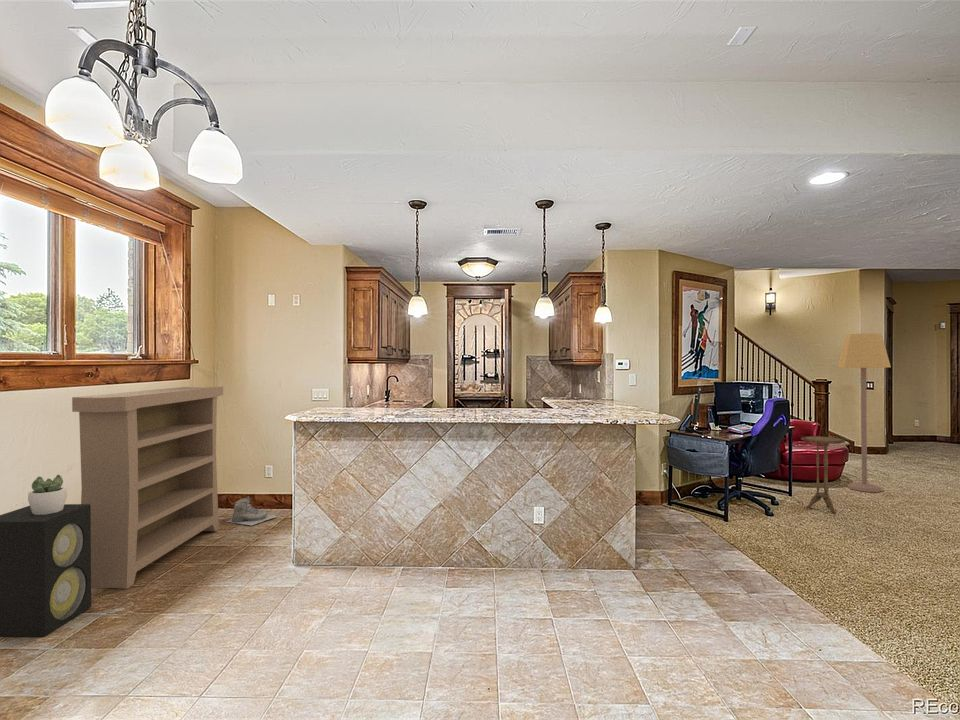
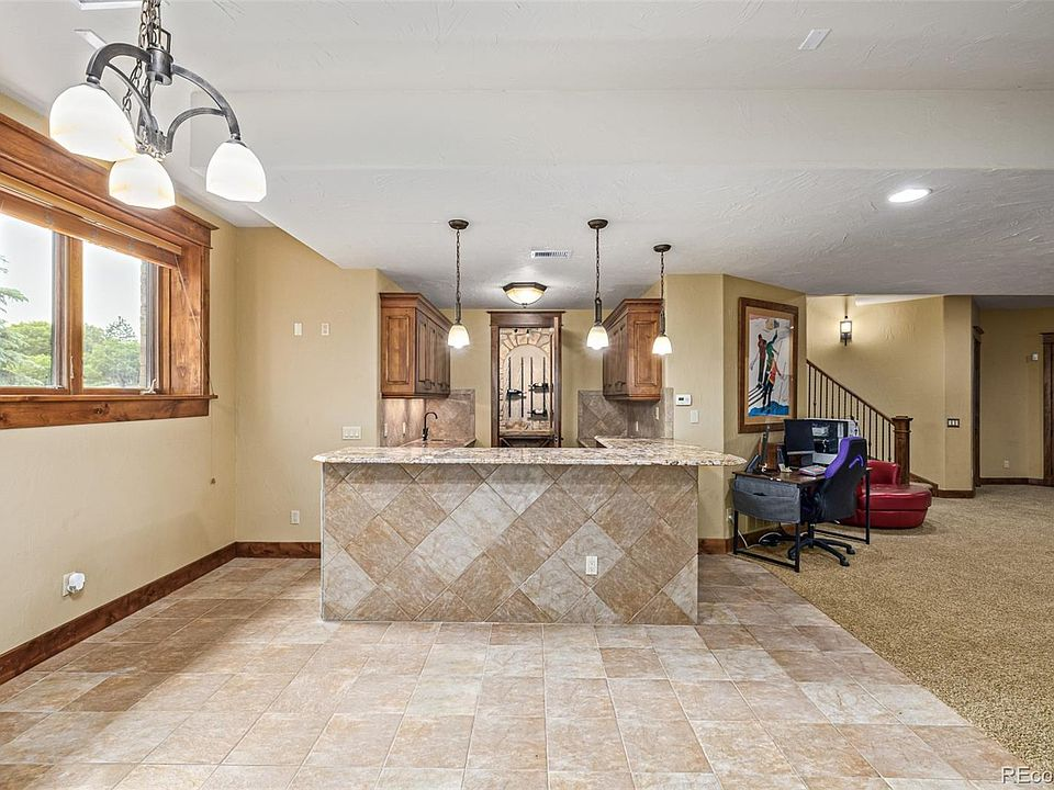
- speaker (40, 566)
- bookshelf (159, 473)
- boots (250, 508)
- lamp (863, 411)
- side table (824, 473)
- succulent plant (47, 493)
